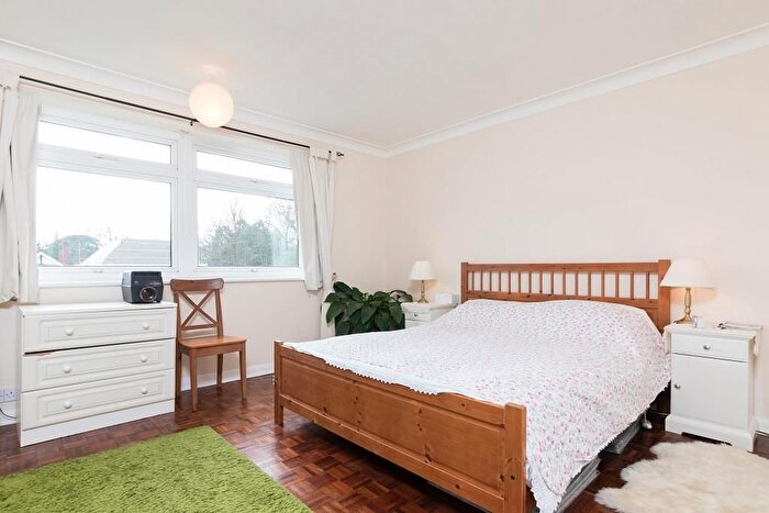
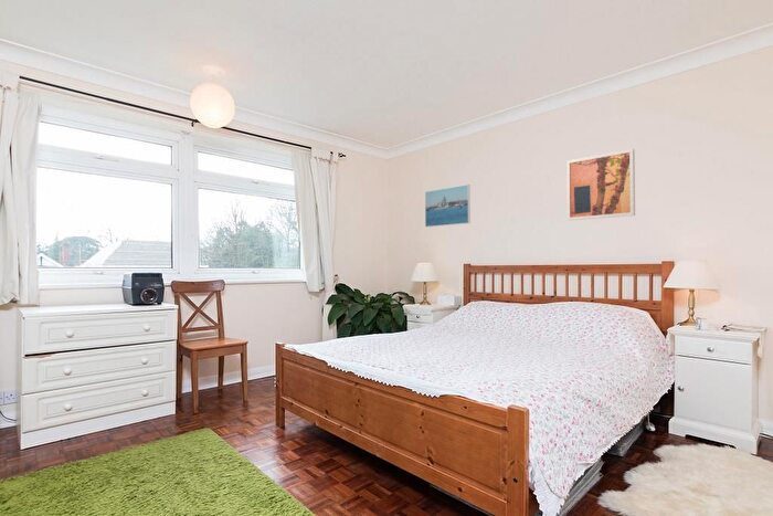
+ wall art (599, 187)
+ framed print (446, 207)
